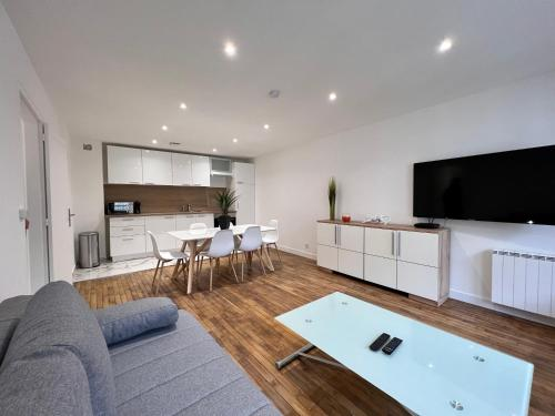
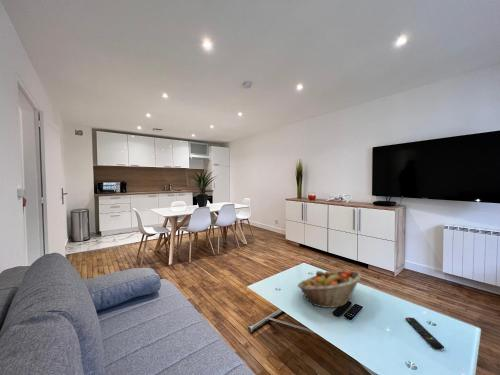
+ remote control (422, 331)
+ fruit basket (329, 284)
